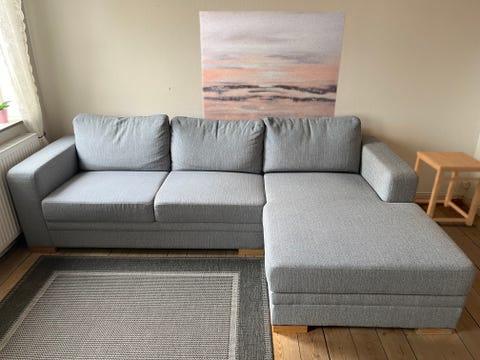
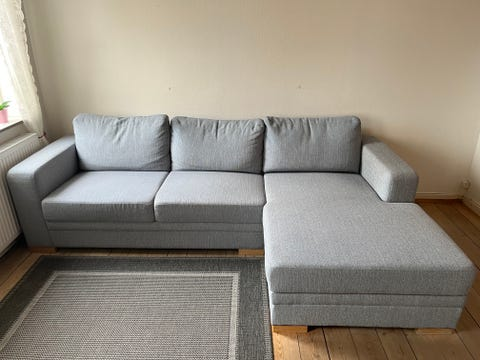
- wall art (270, 69)
- side table (448, 187)
